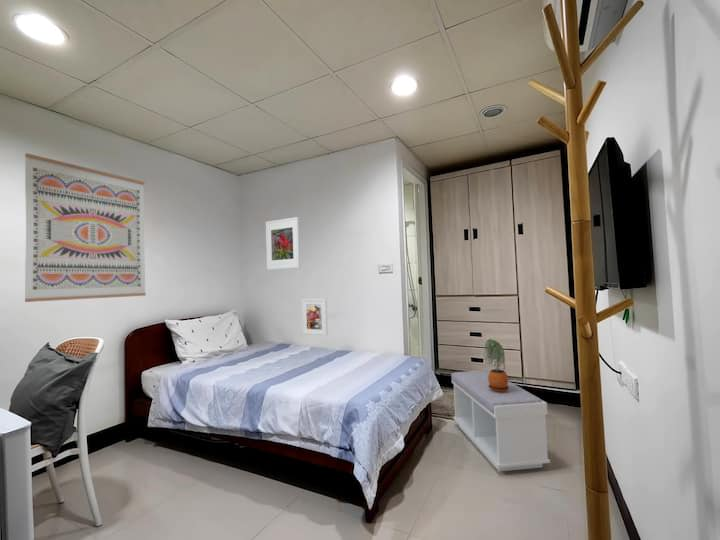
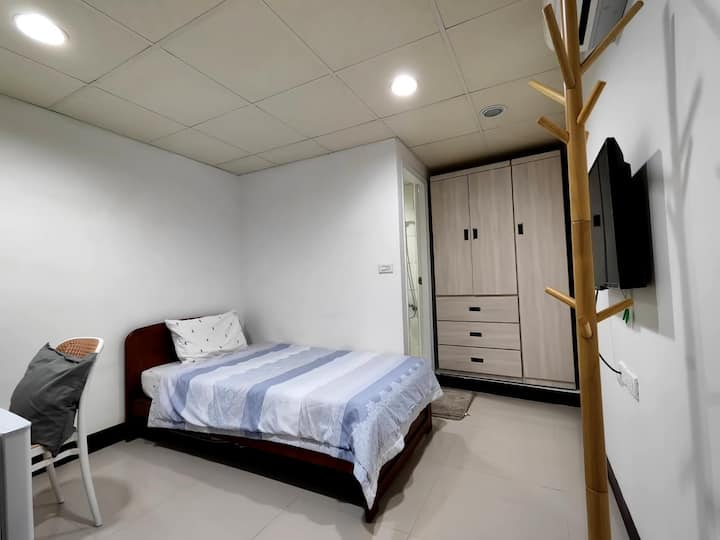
- wall art (92, 233)
- bench (492, 413)
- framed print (282, 244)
- potted plant (495, 365)
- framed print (314, 316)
